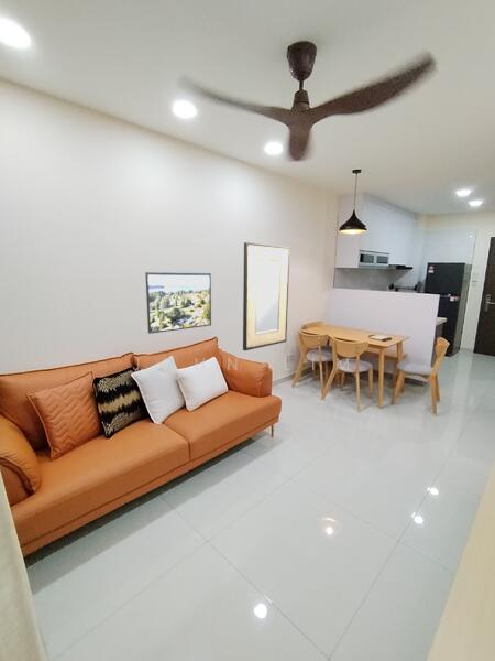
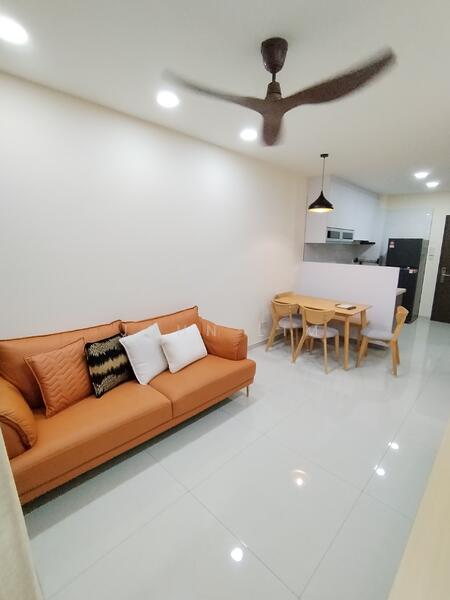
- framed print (182, 301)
- home mirror (266, 296)
